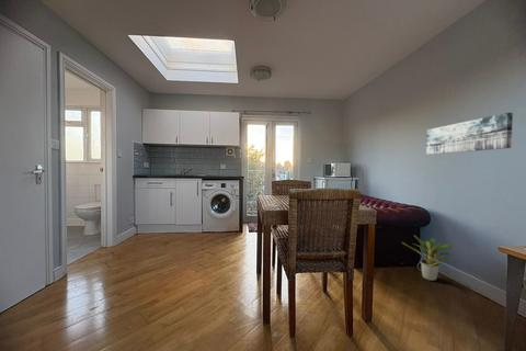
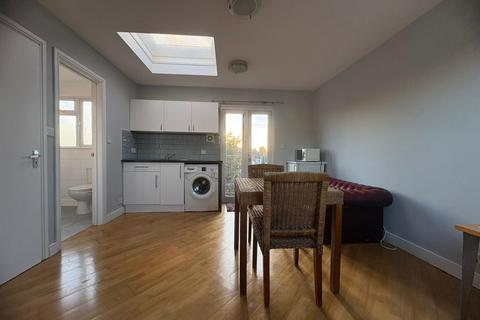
- wall art (461, 137)
- potted plant (430, 258)
